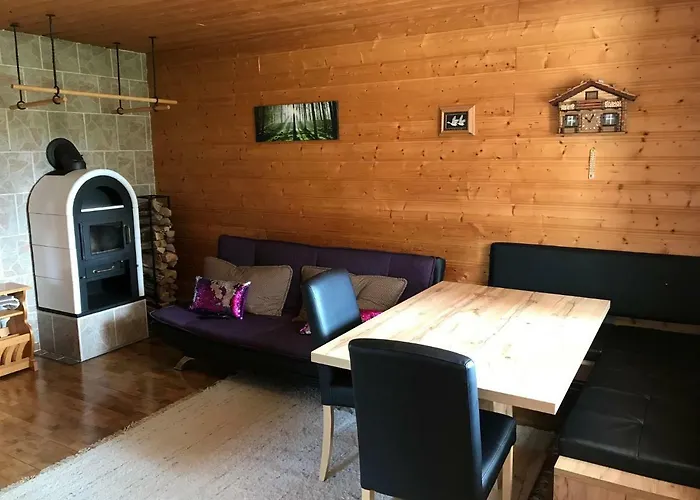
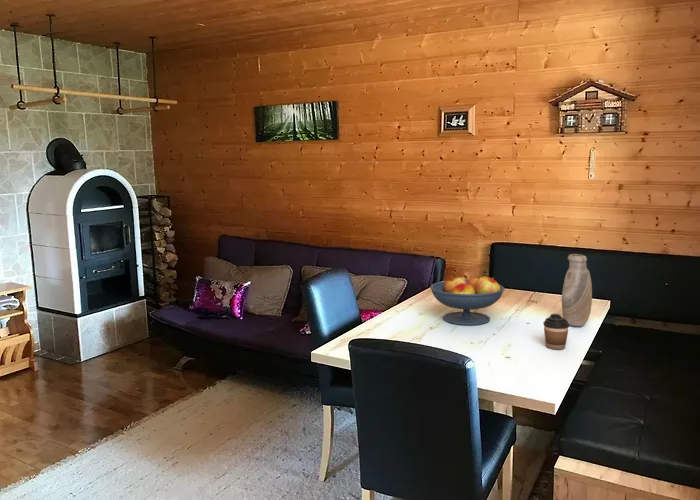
+ vase (576, 290)
+ fruit bowl (466, 297)
+ coffee cup (556, 331)
